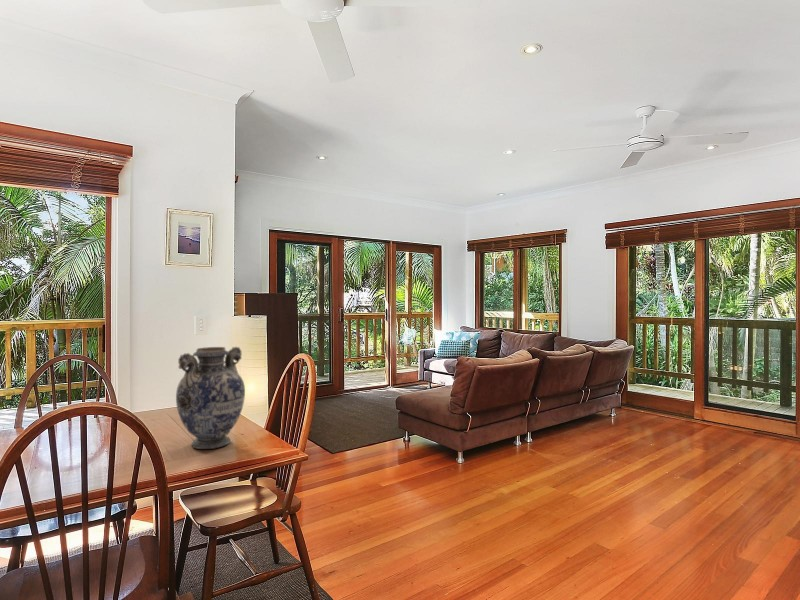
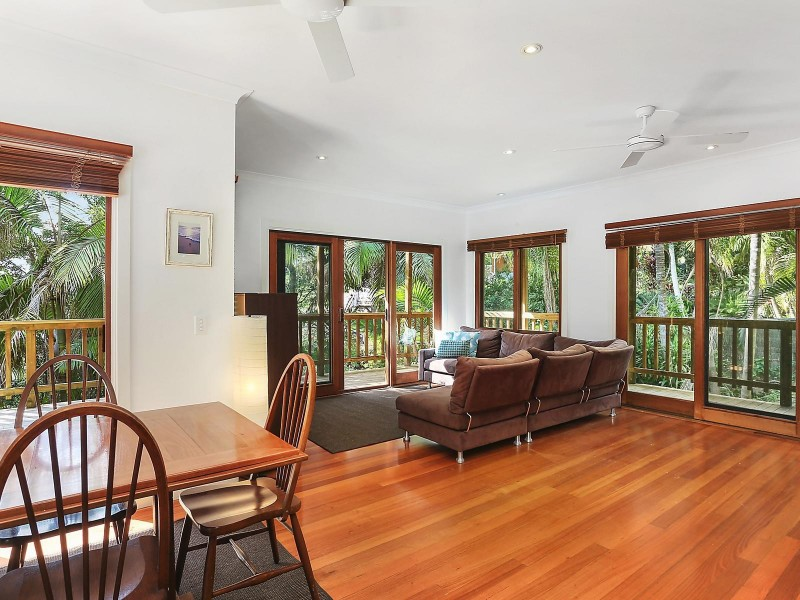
- vase (211, 395)
